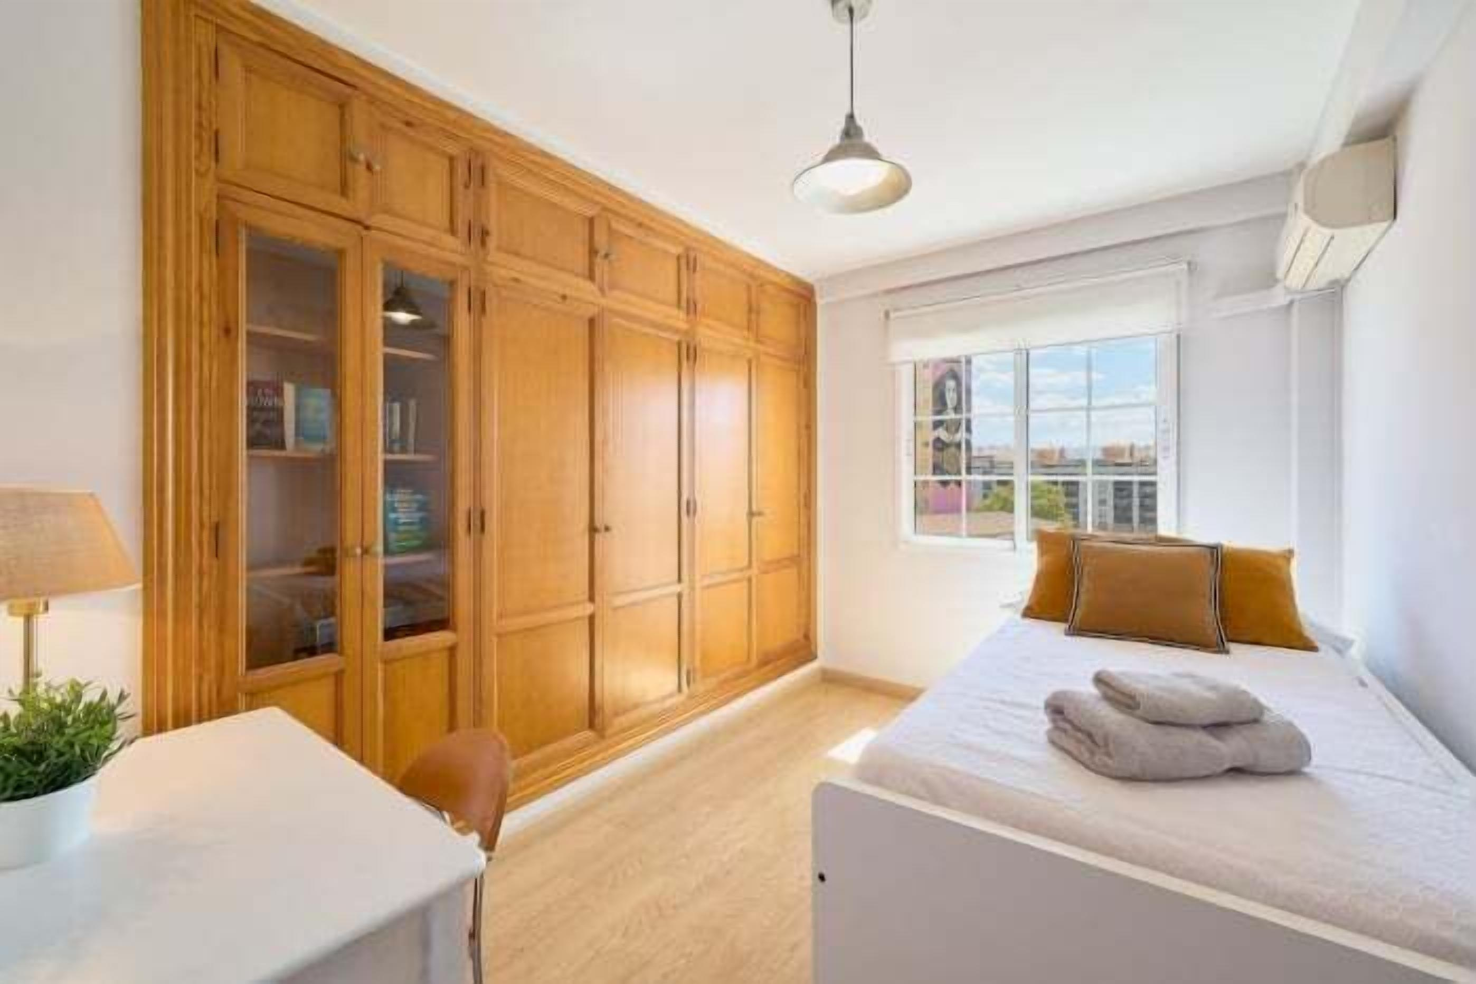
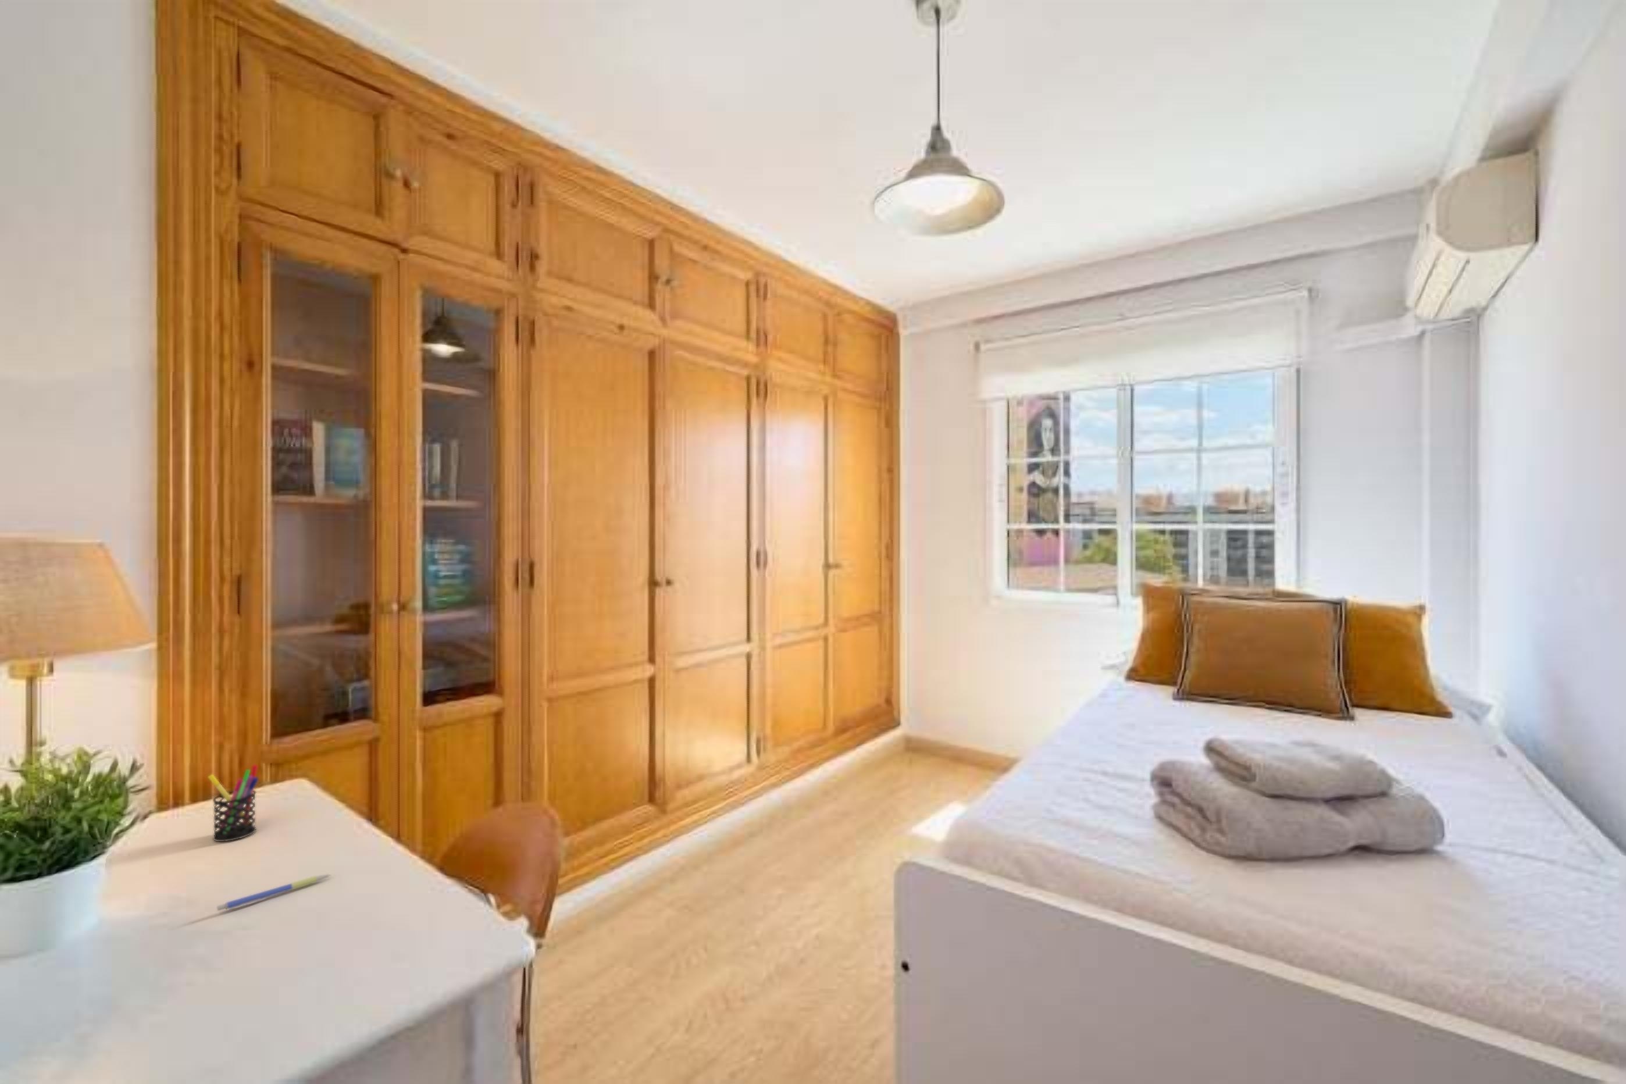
+ pen (277, 890)
+ pen holder (240, 798)
